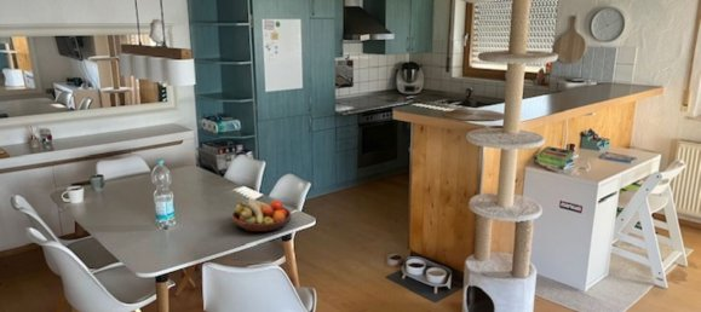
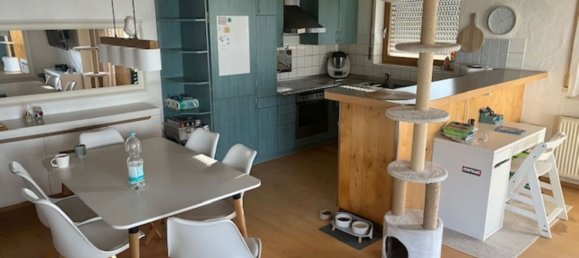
- fruit bowl (262, 212)
